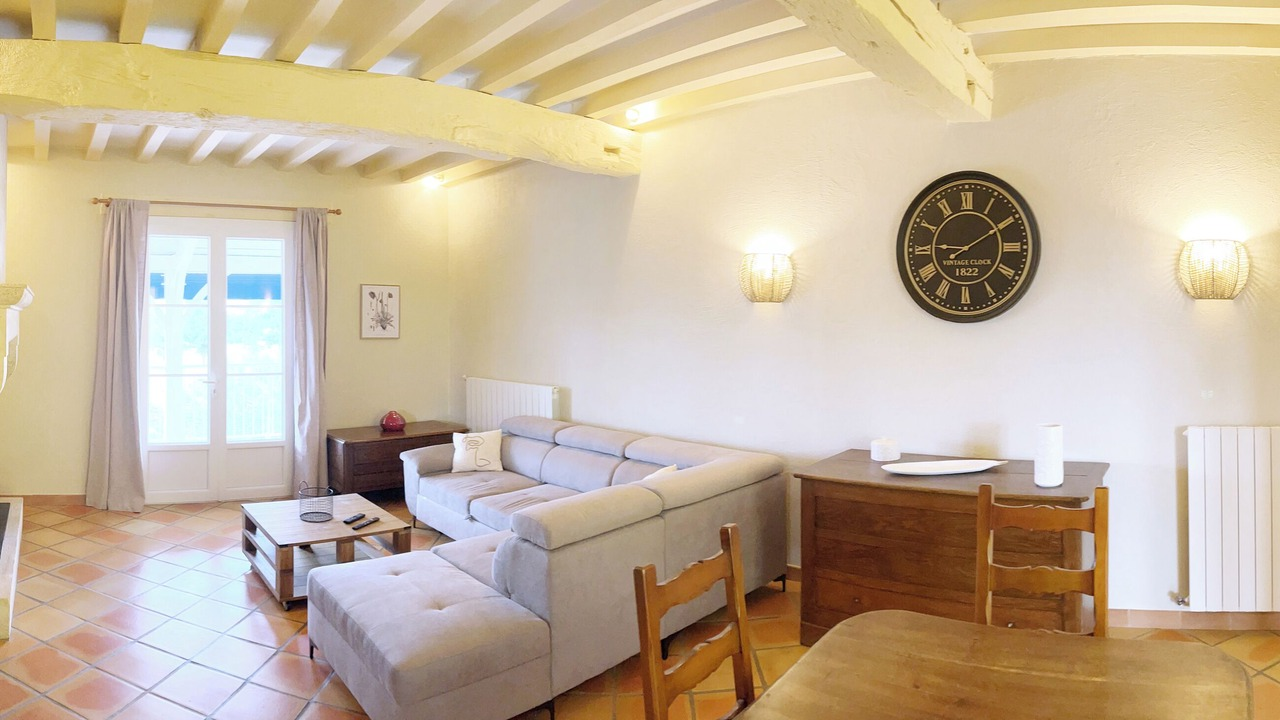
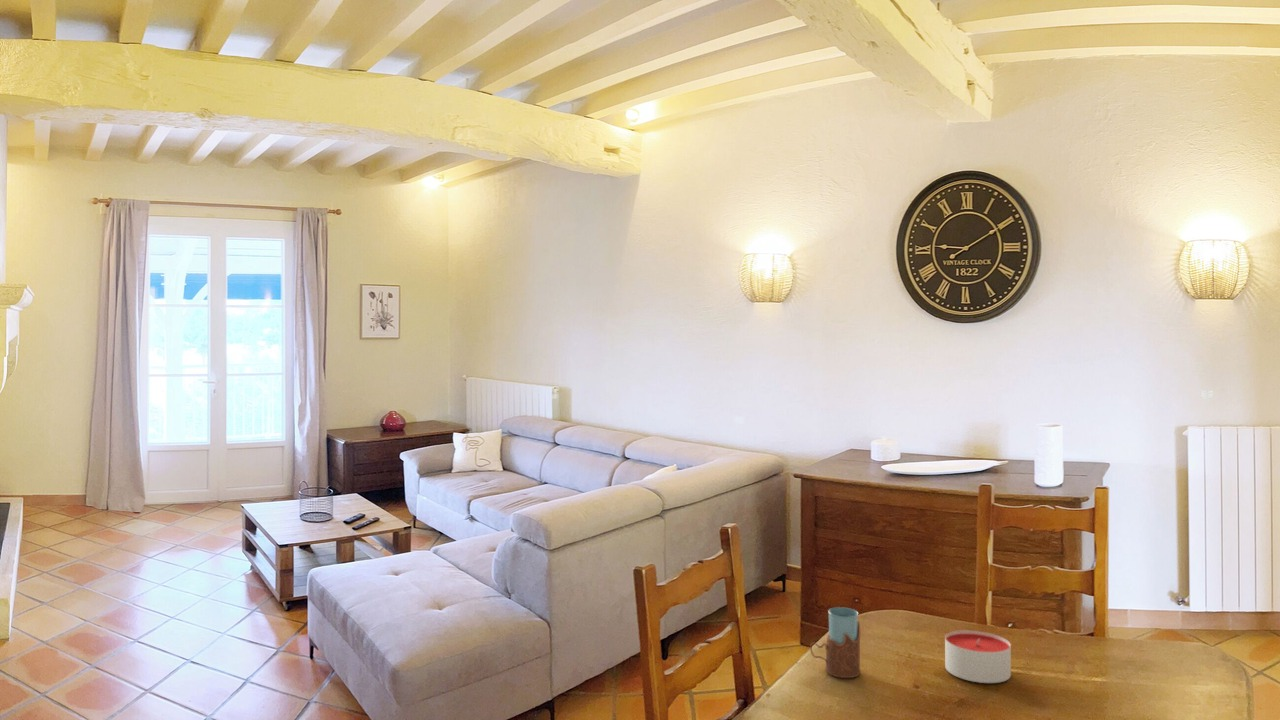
+ candle (977, 654)
+ drinking glass (835, 642)
